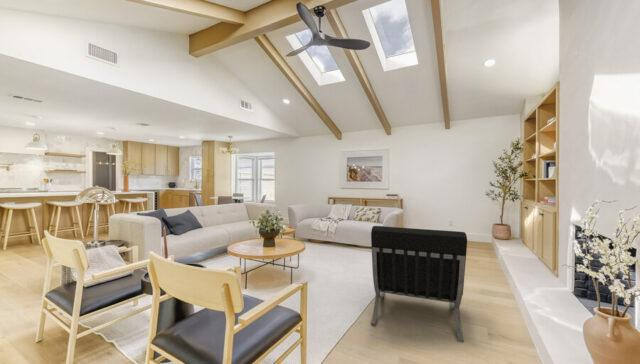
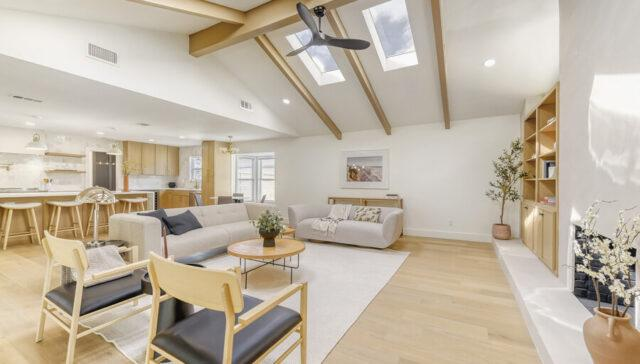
- lounge chair (416, 268)
